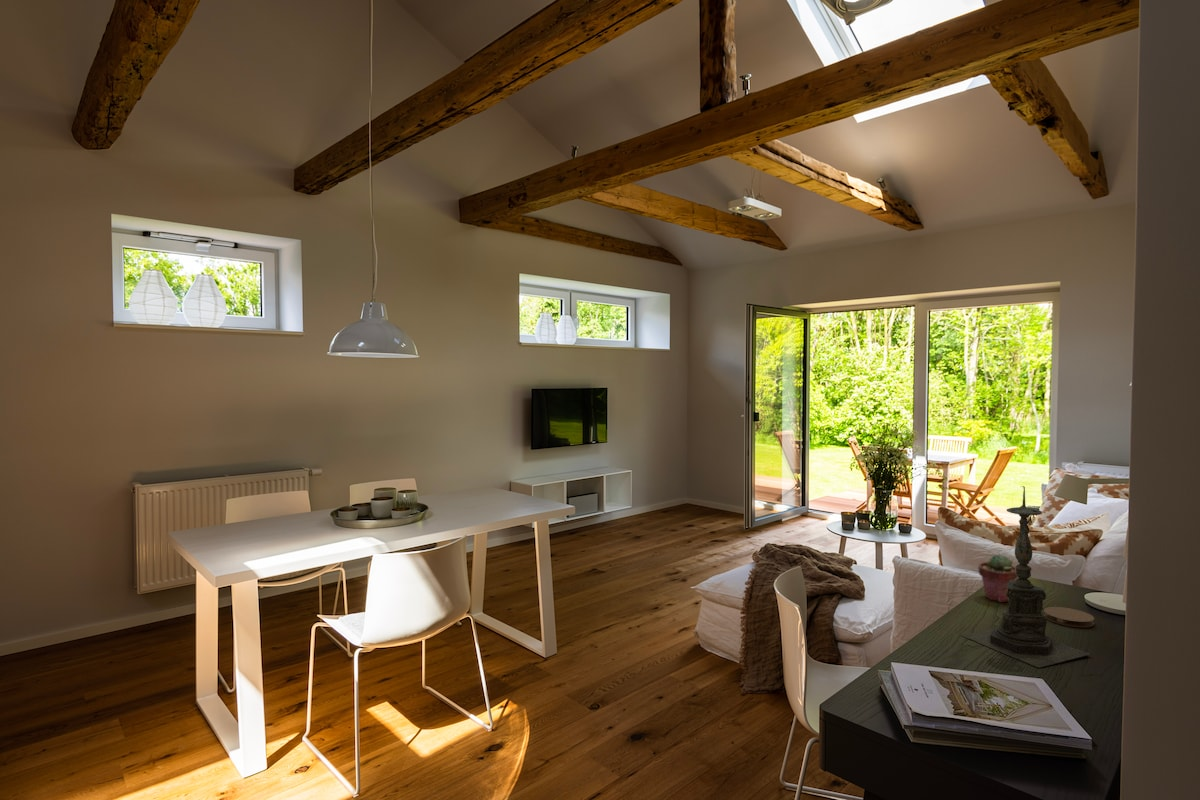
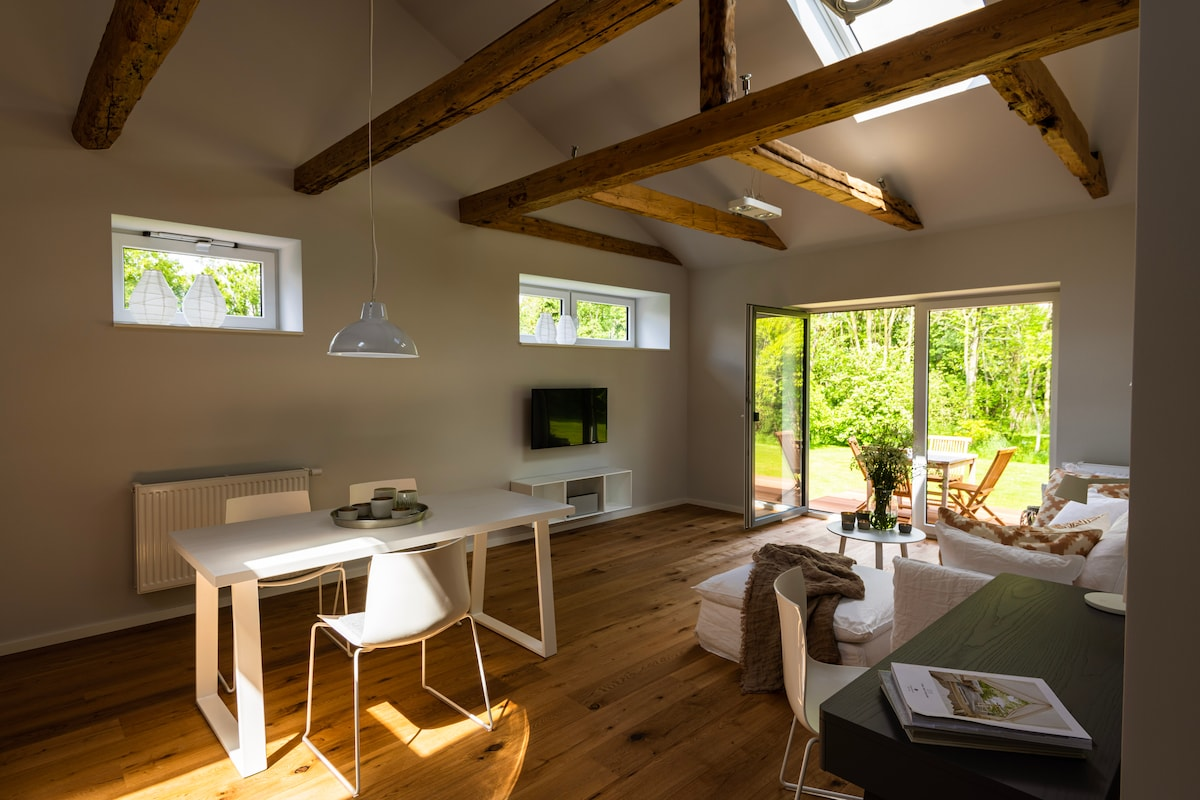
- candle holder (1025, 565)
- potted succulent (997, 576)
- coaster (1068, 616)
